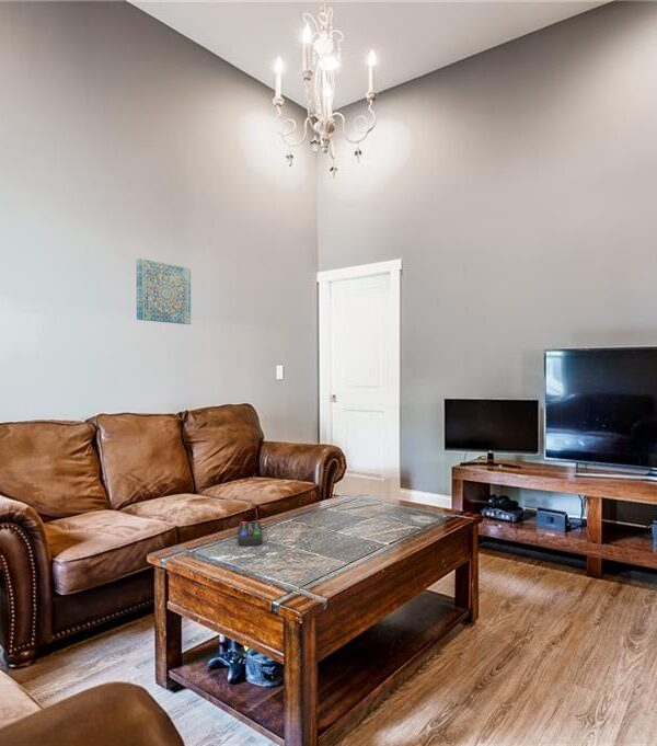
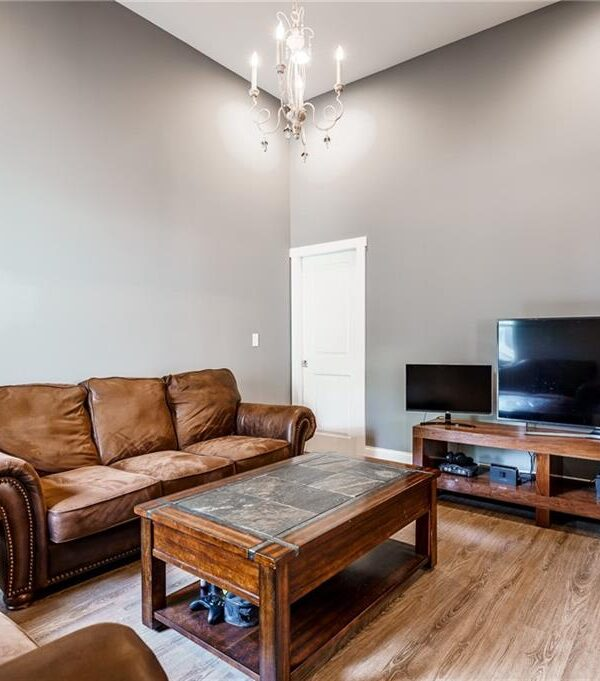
- remote control (250, 531)
- wall art (164, 292)
